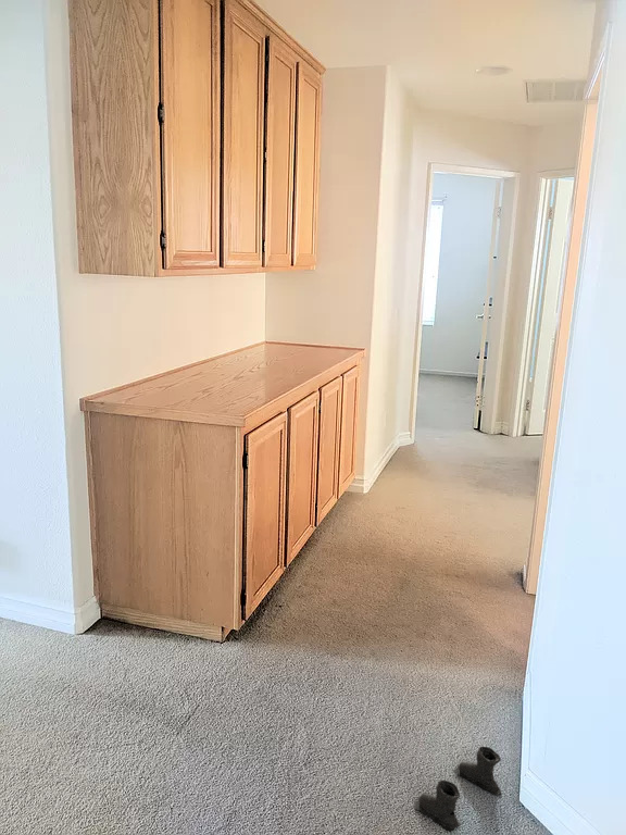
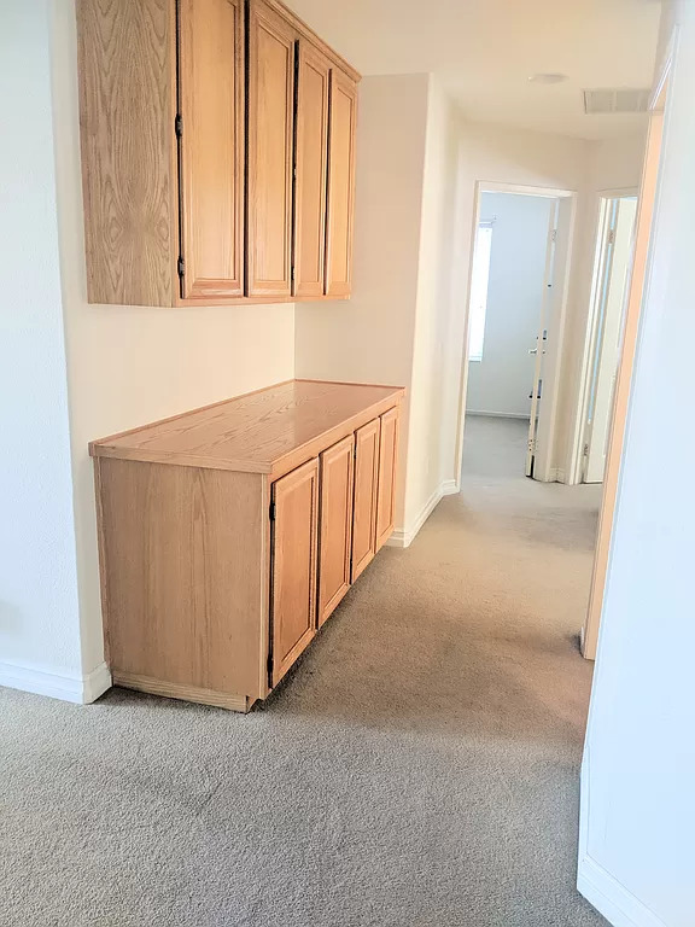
- boots (463, 776)
